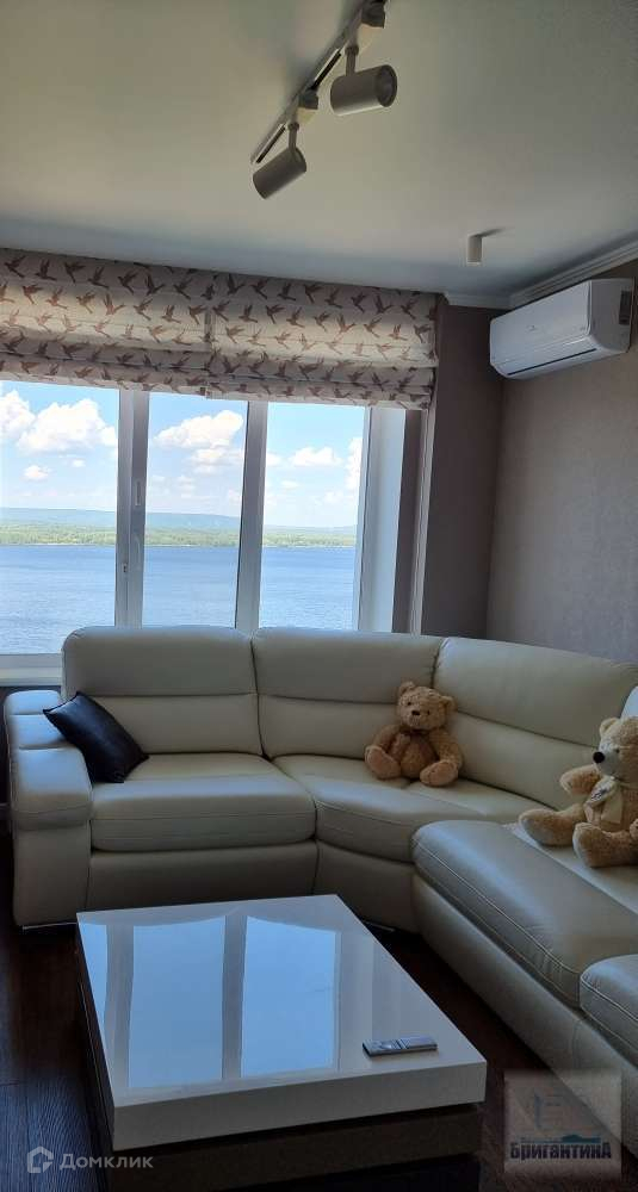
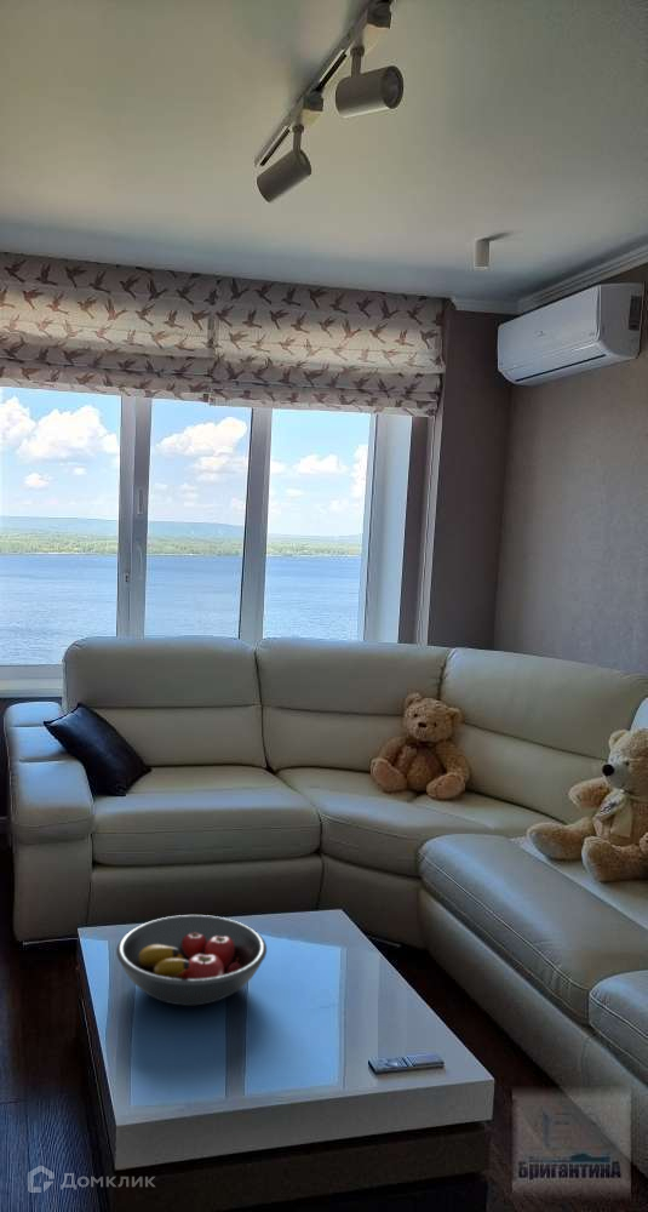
+ fruit bowl (191, 961)
